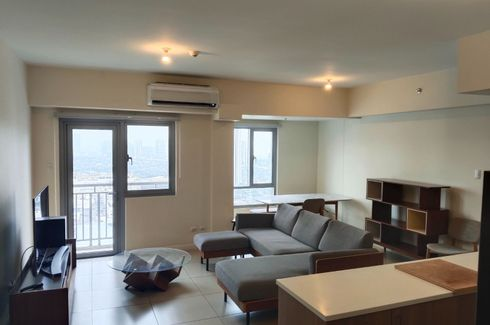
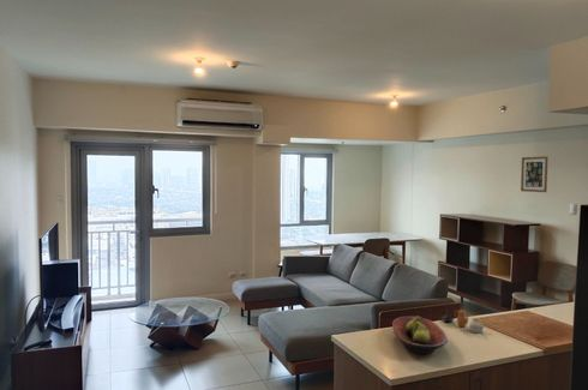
+ fruit bowl (418, 331)
+ teapot (462, 317)
+ wall art (533, 174)
